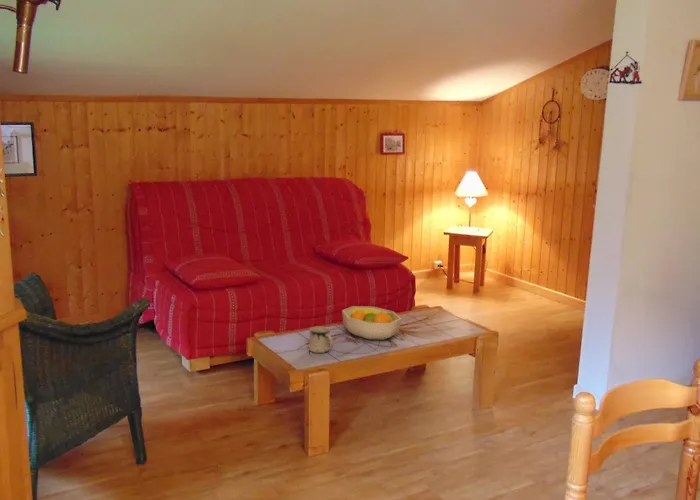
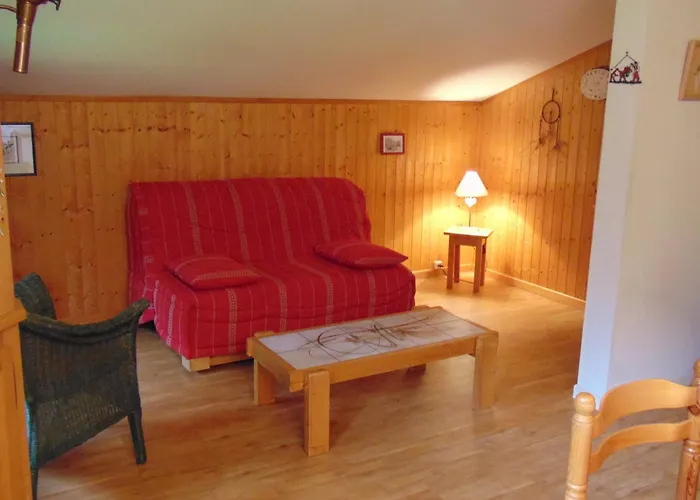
- mug (321, 340)
- fruit bowl (370, 319)
